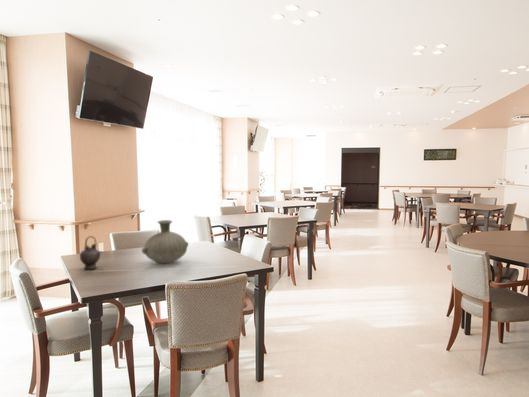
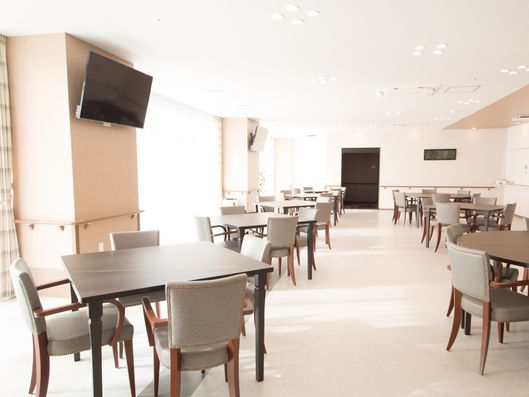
- vase (166, 241)
- teapot (91, 252)
